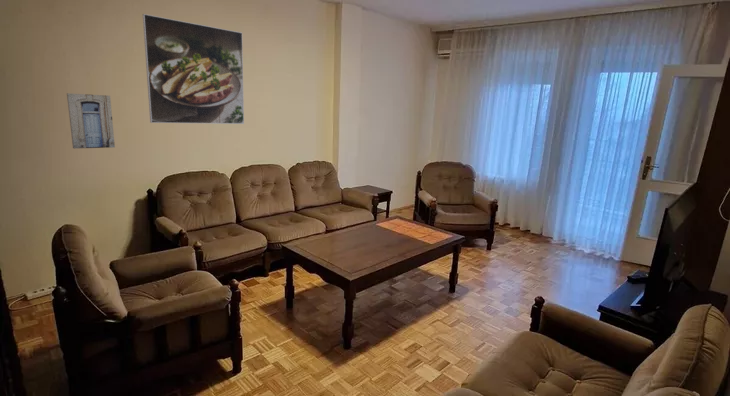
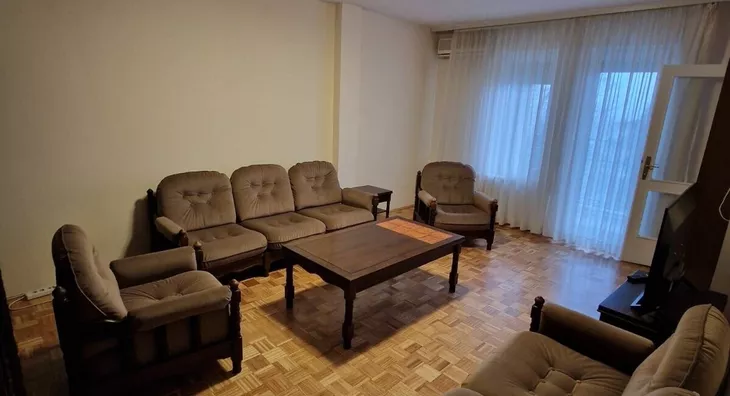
- wall art (91, 121)
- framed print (198, 75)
